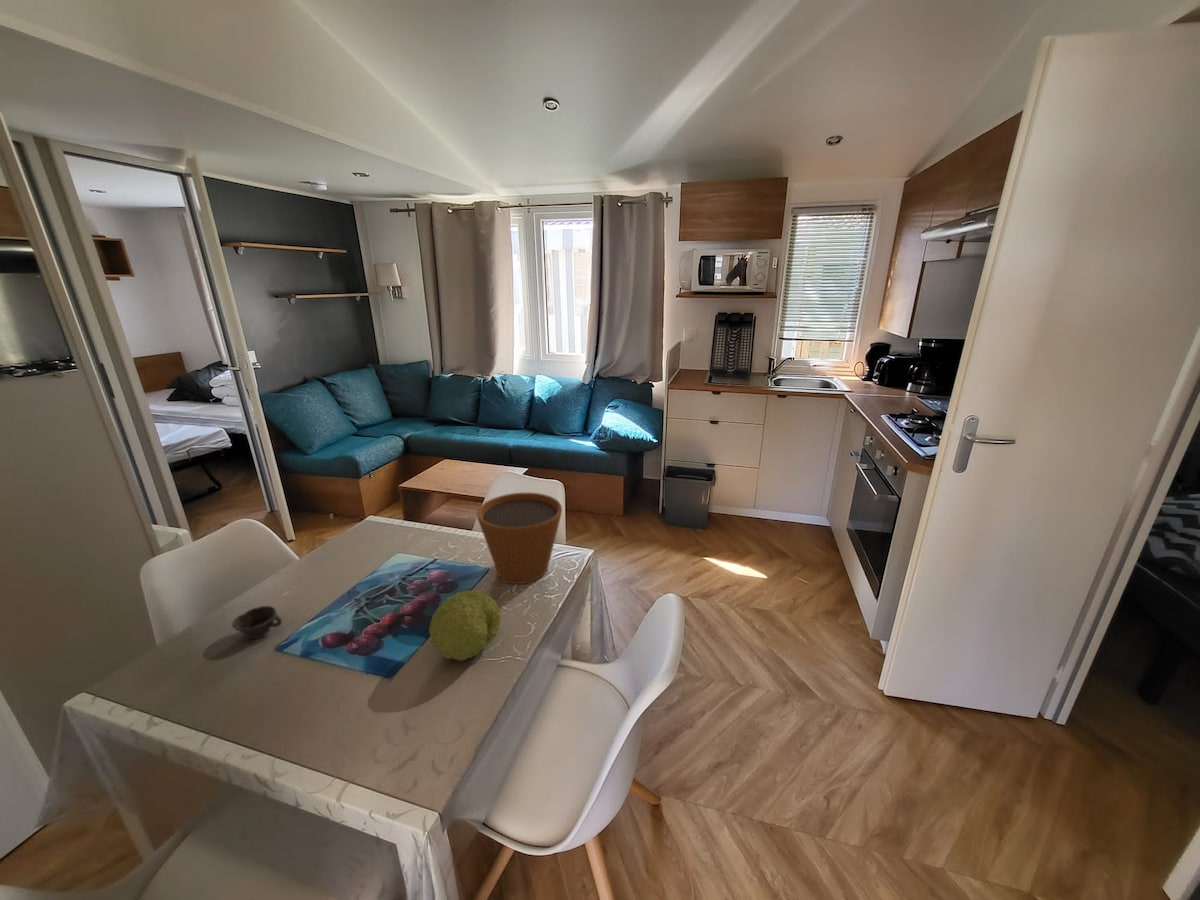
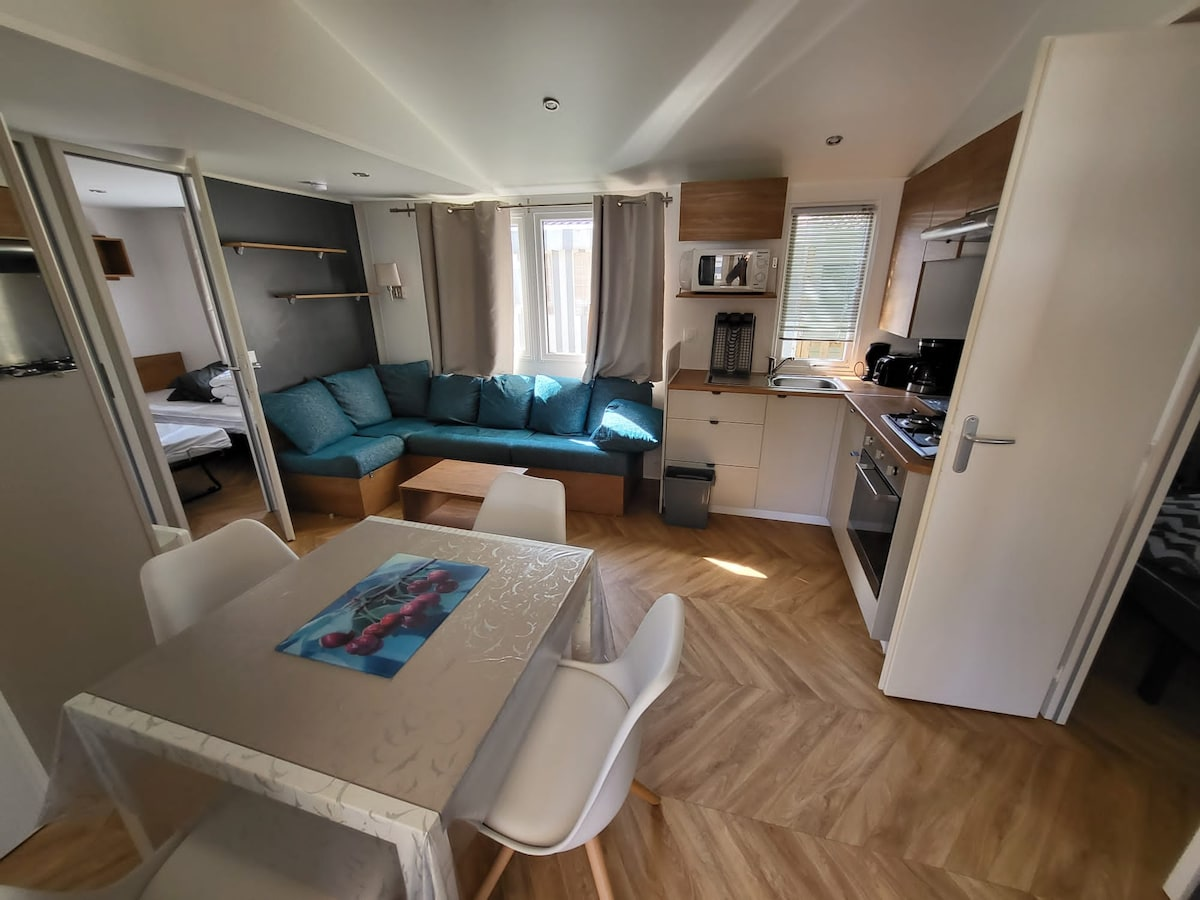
- flower pot (521, 540)
- fruit (465, 622)
- cup (258, 625)
